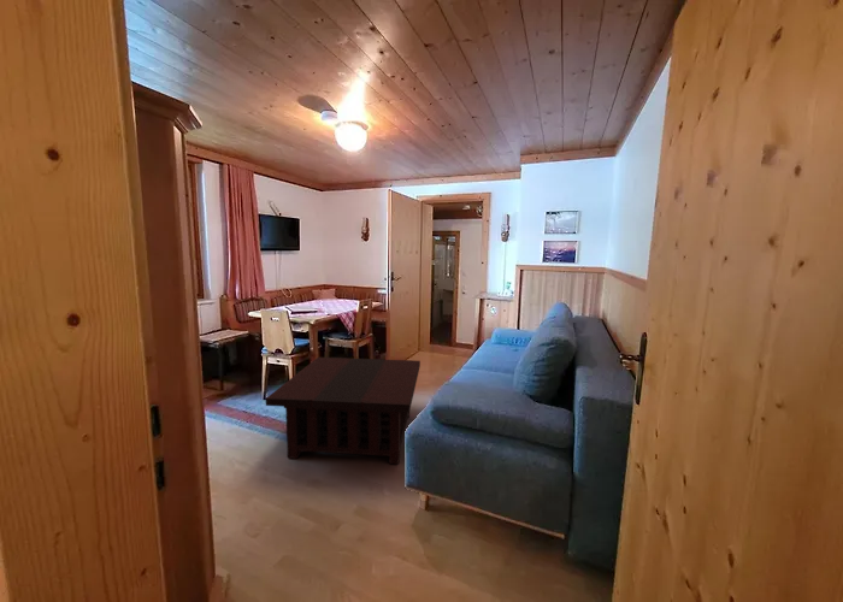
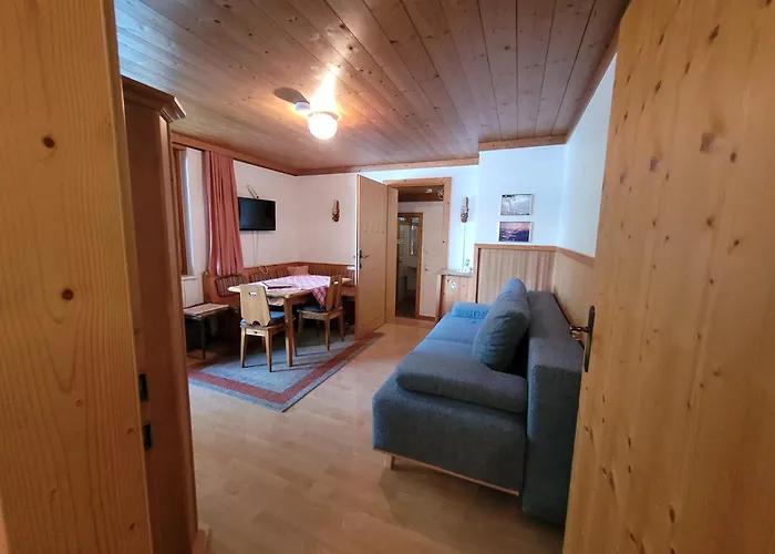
- coffee table (355, 405)
